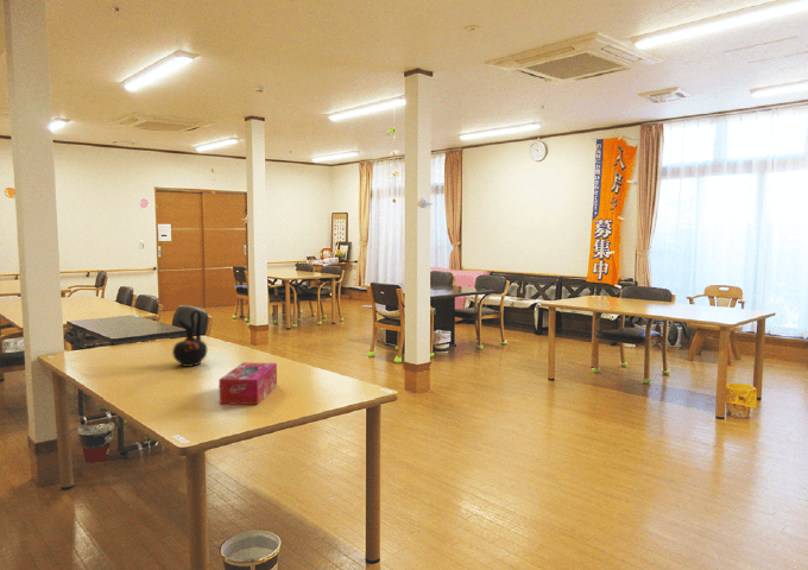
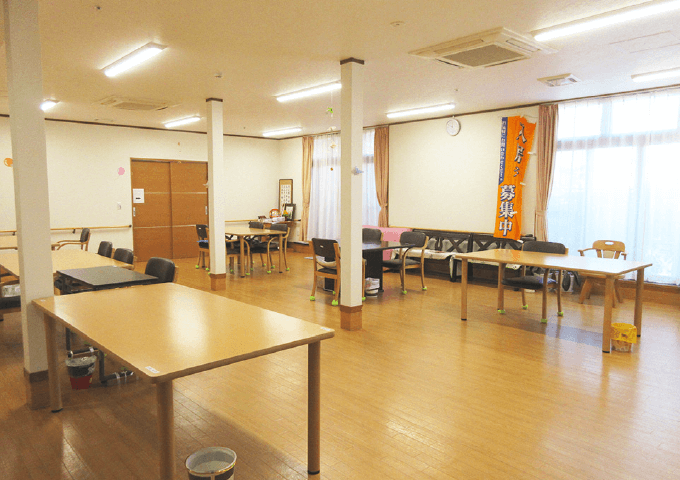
- ceramic jug (189, 337)
- tissue box (250, 381)
